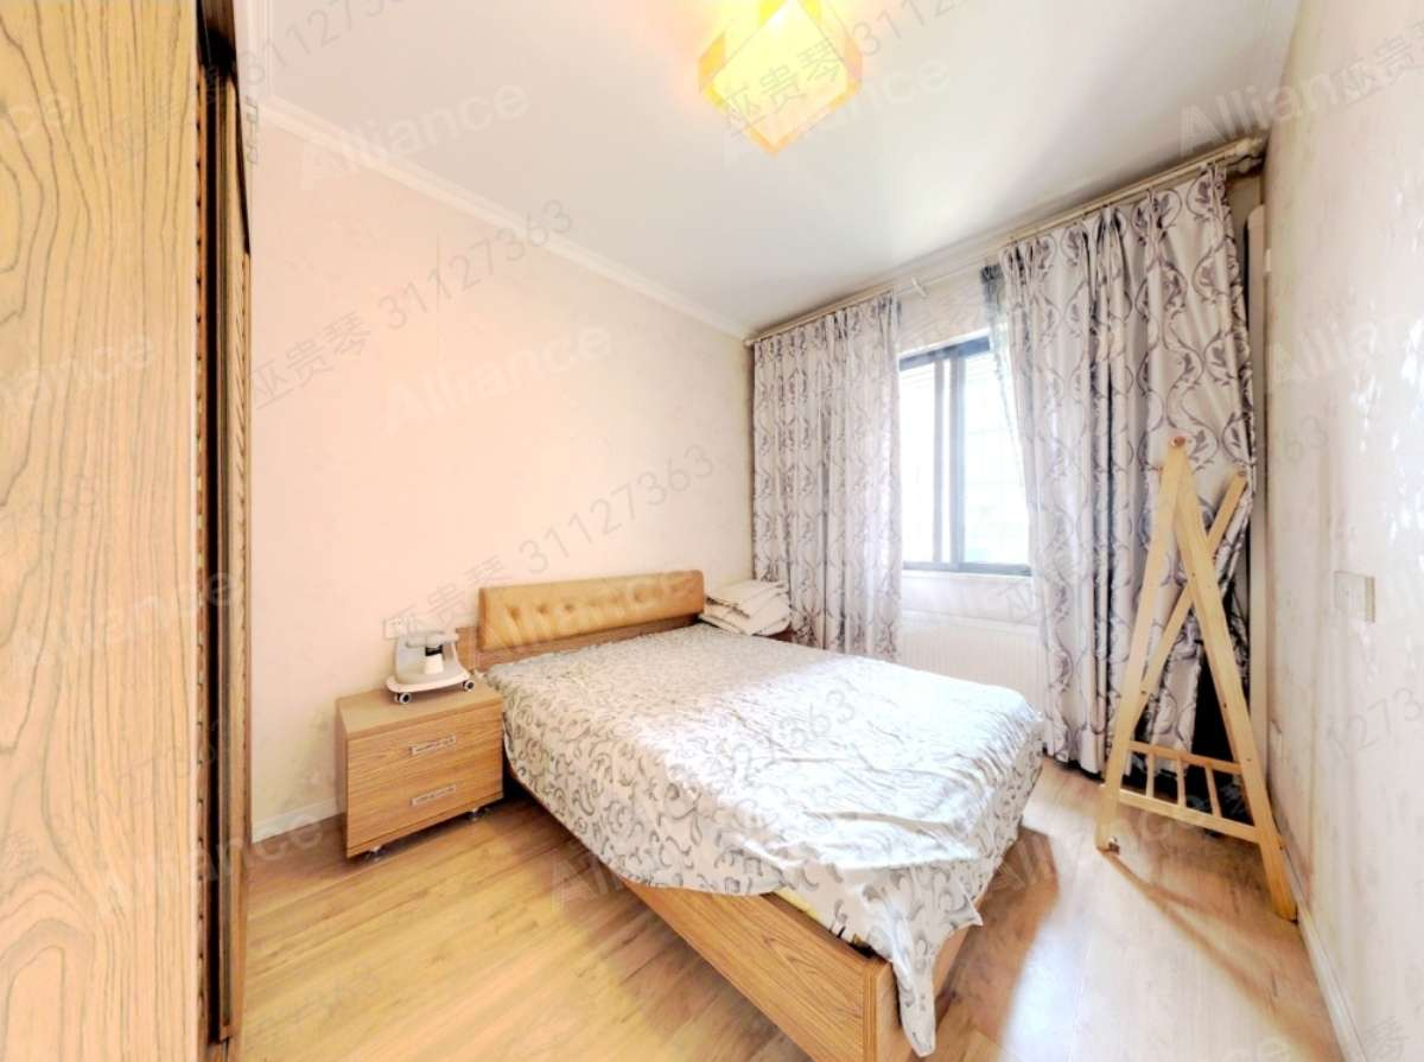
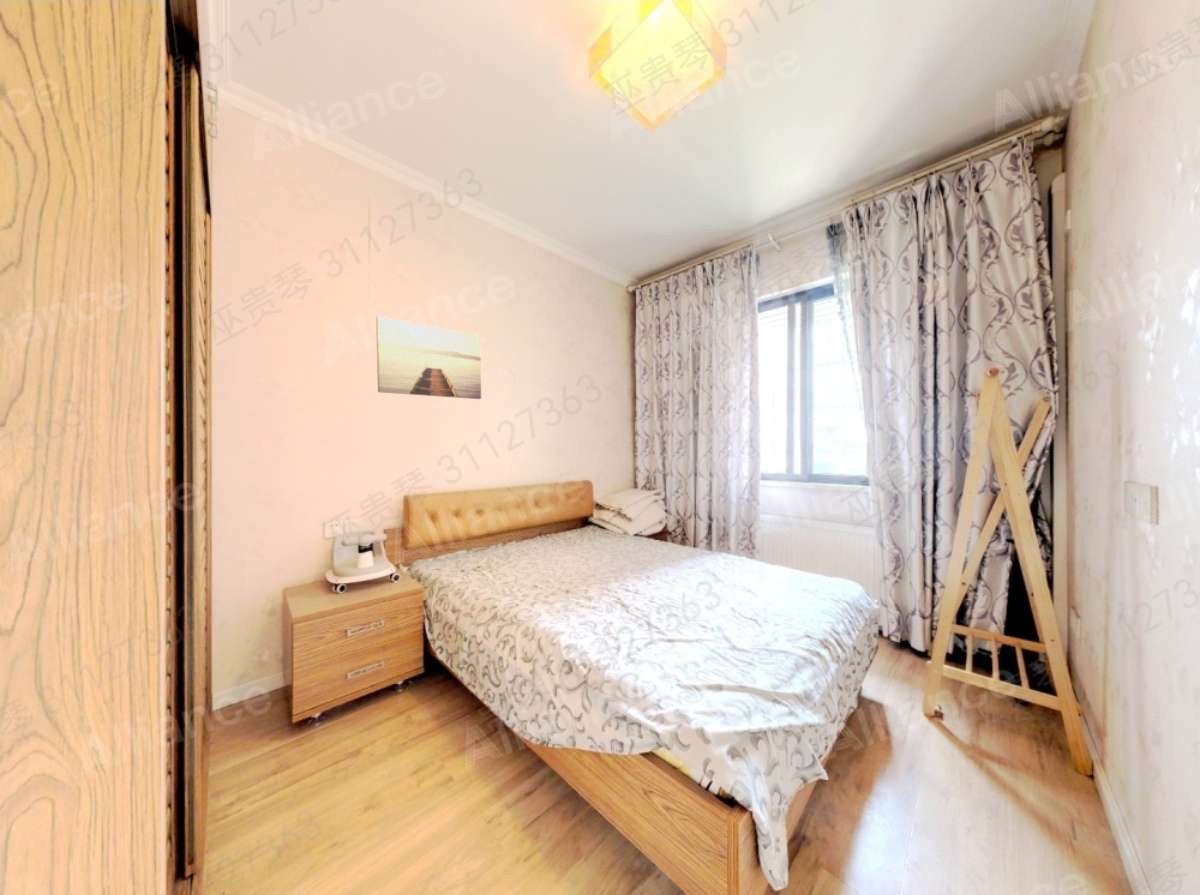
+ wall art (433, 361)
